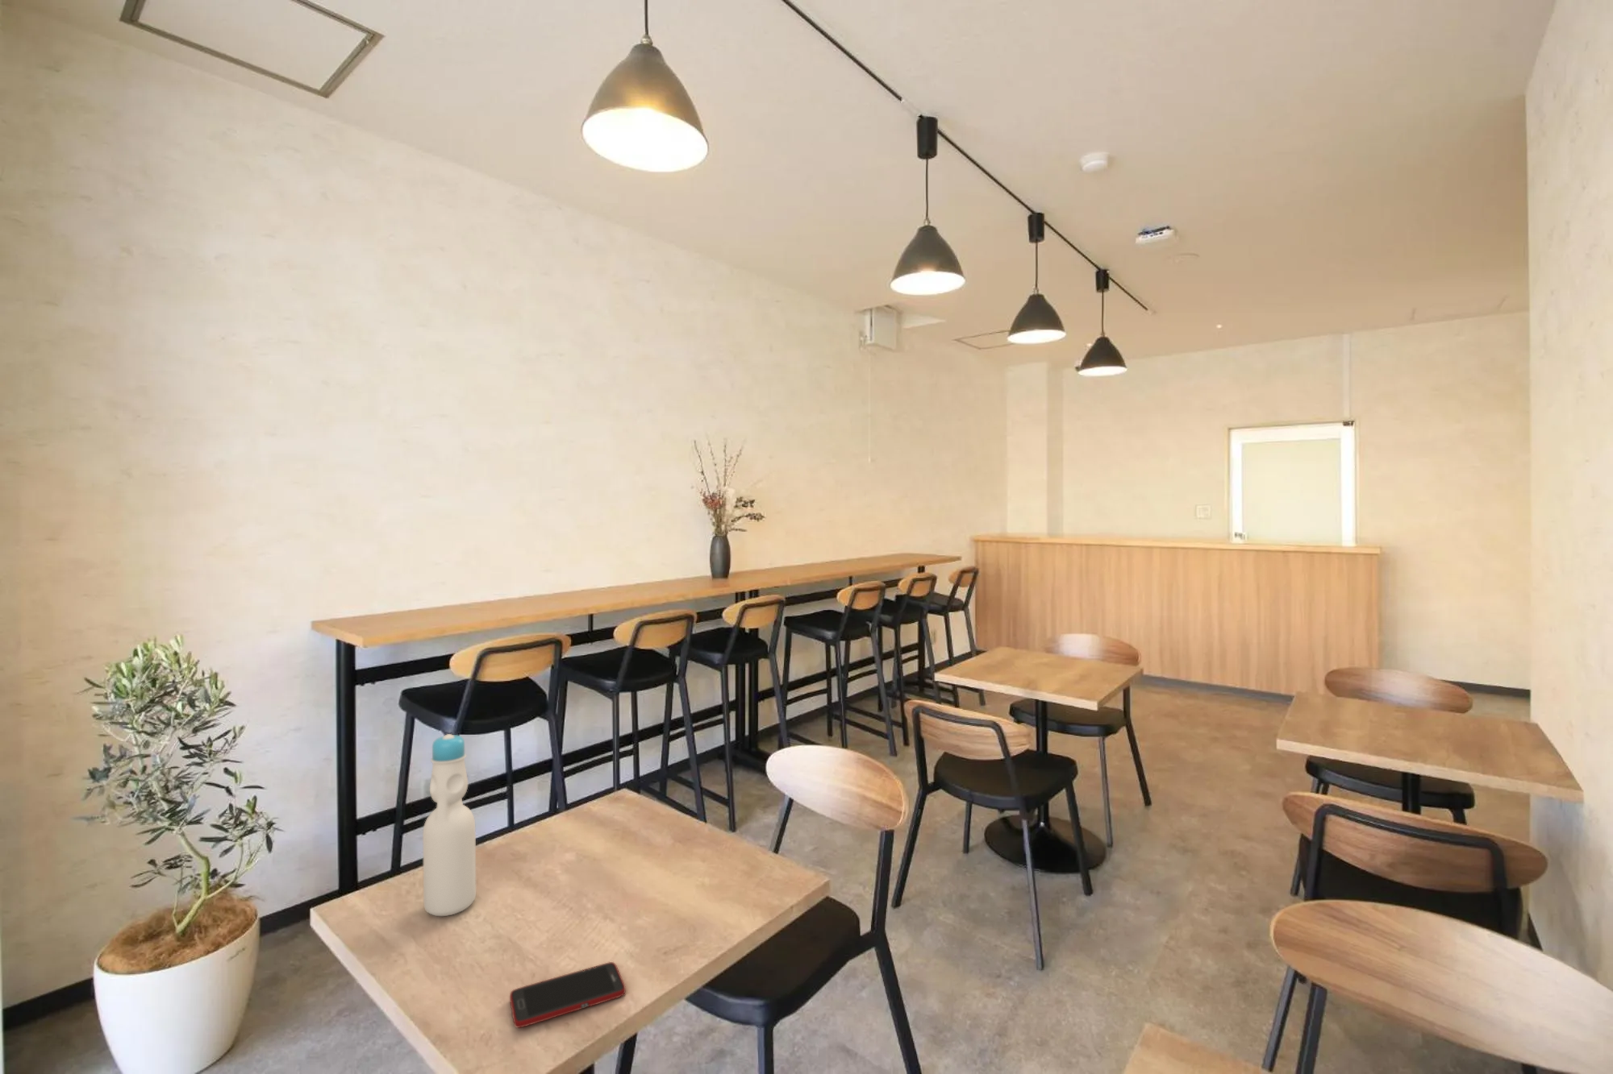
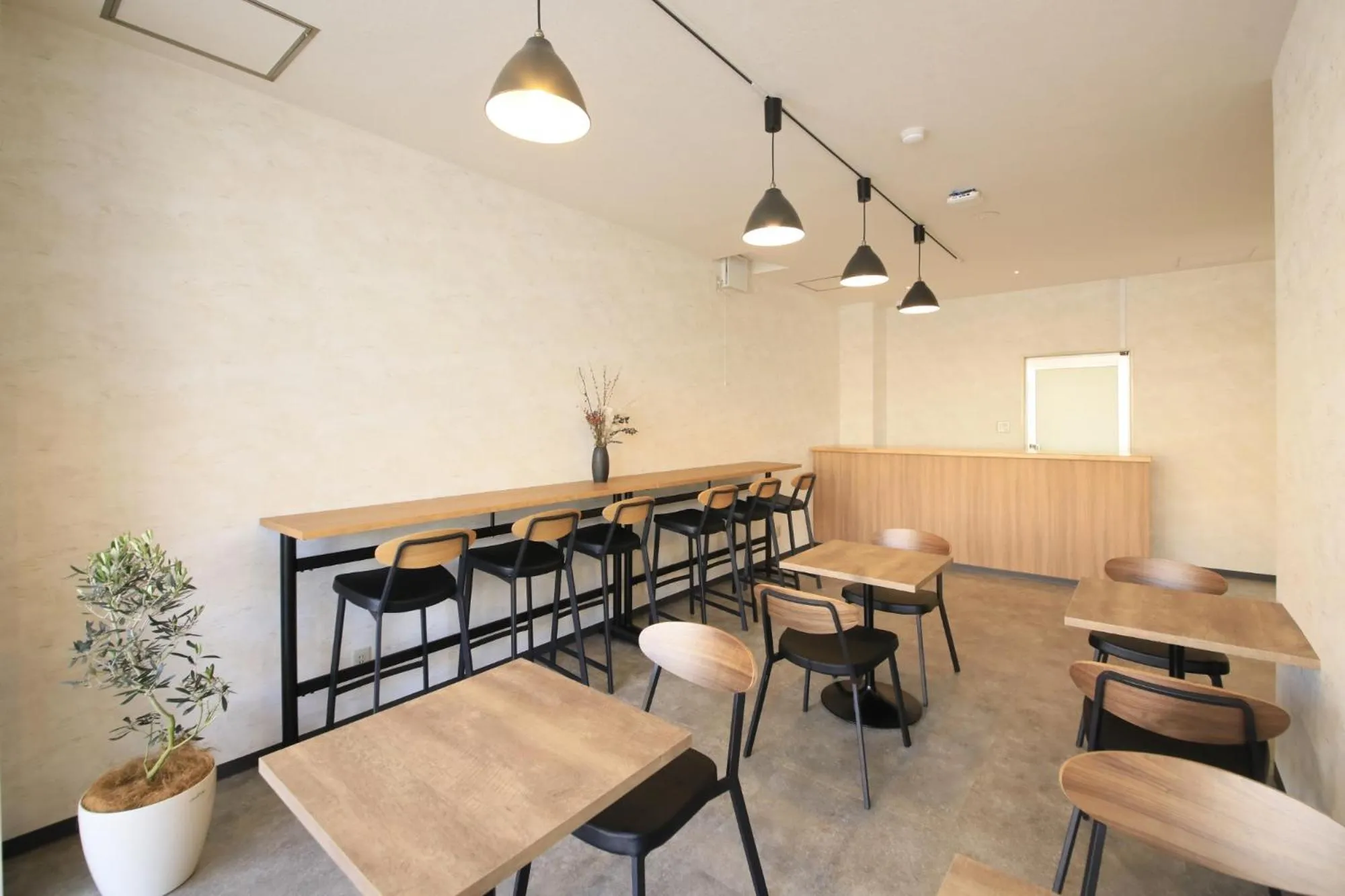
- cell phone (567, 992)
- bottle (450, 820)
